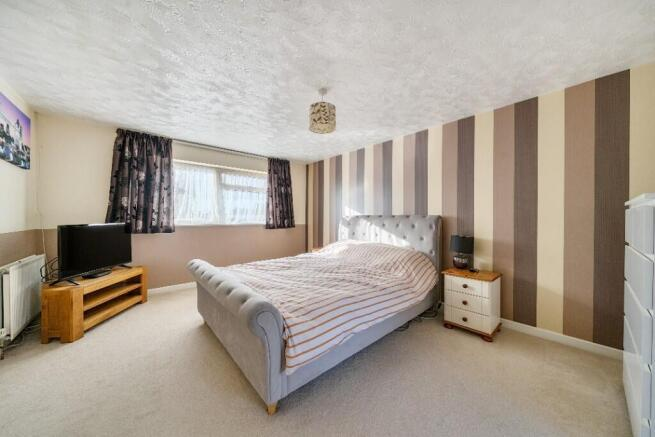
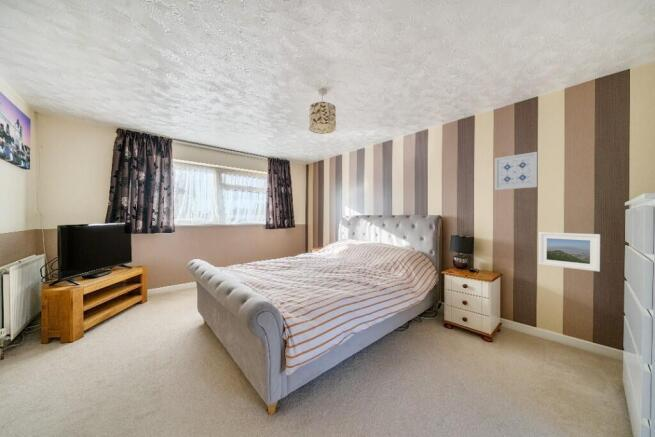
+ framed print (567, 250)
+ wall art (514, 172)
